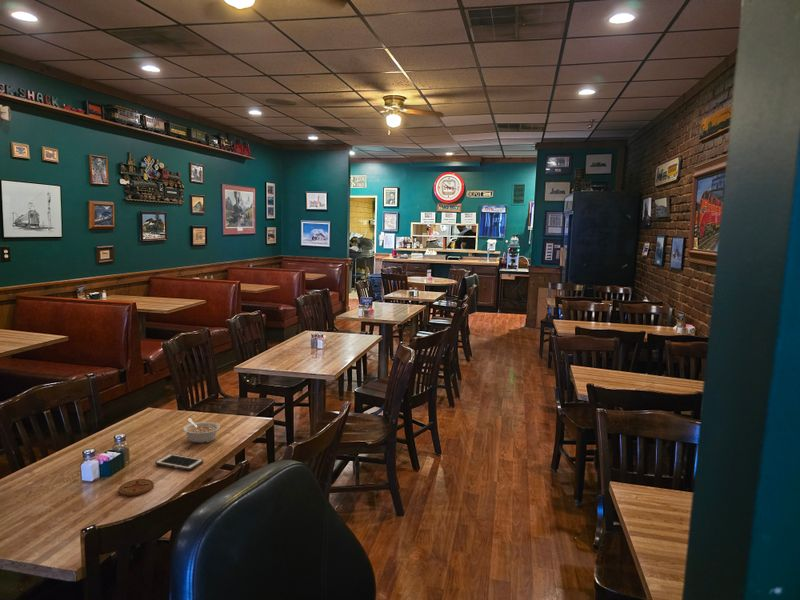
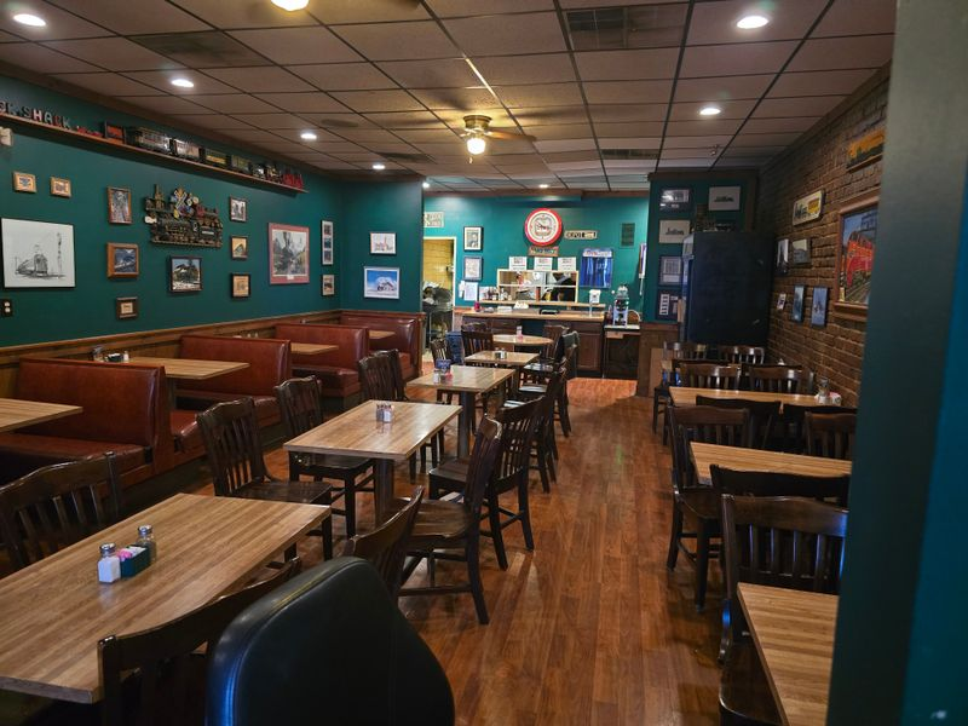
- legume (200, 431)
- coaster (136, 487)
- cell phone (179, 462)
